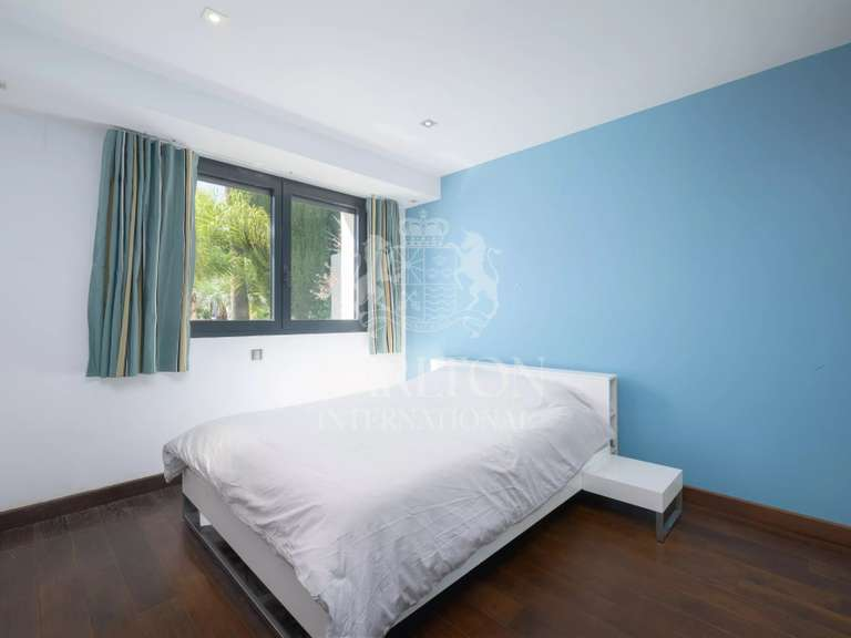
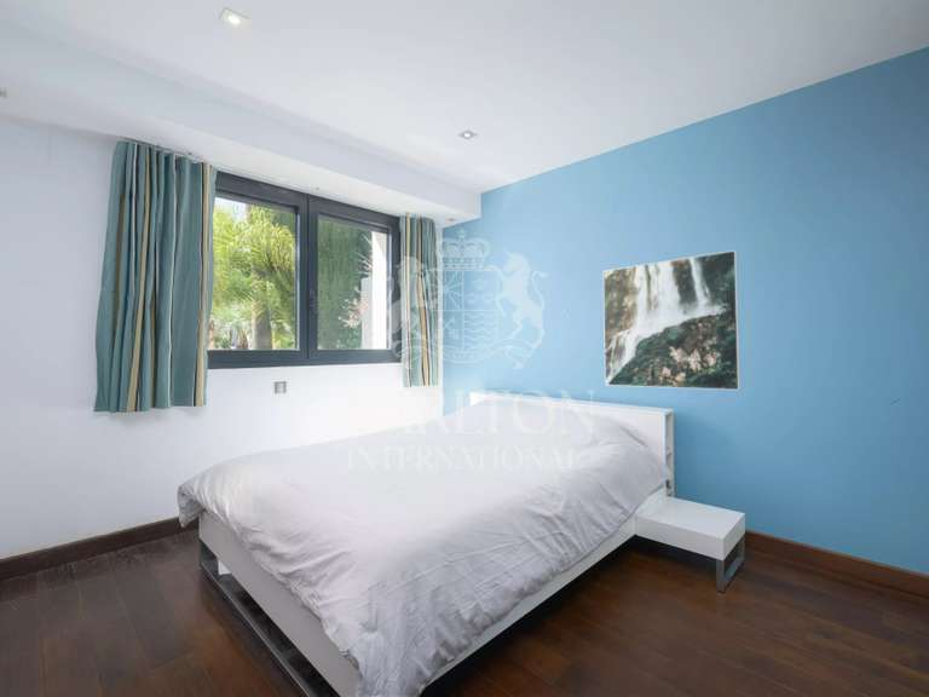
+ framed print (664, 324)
